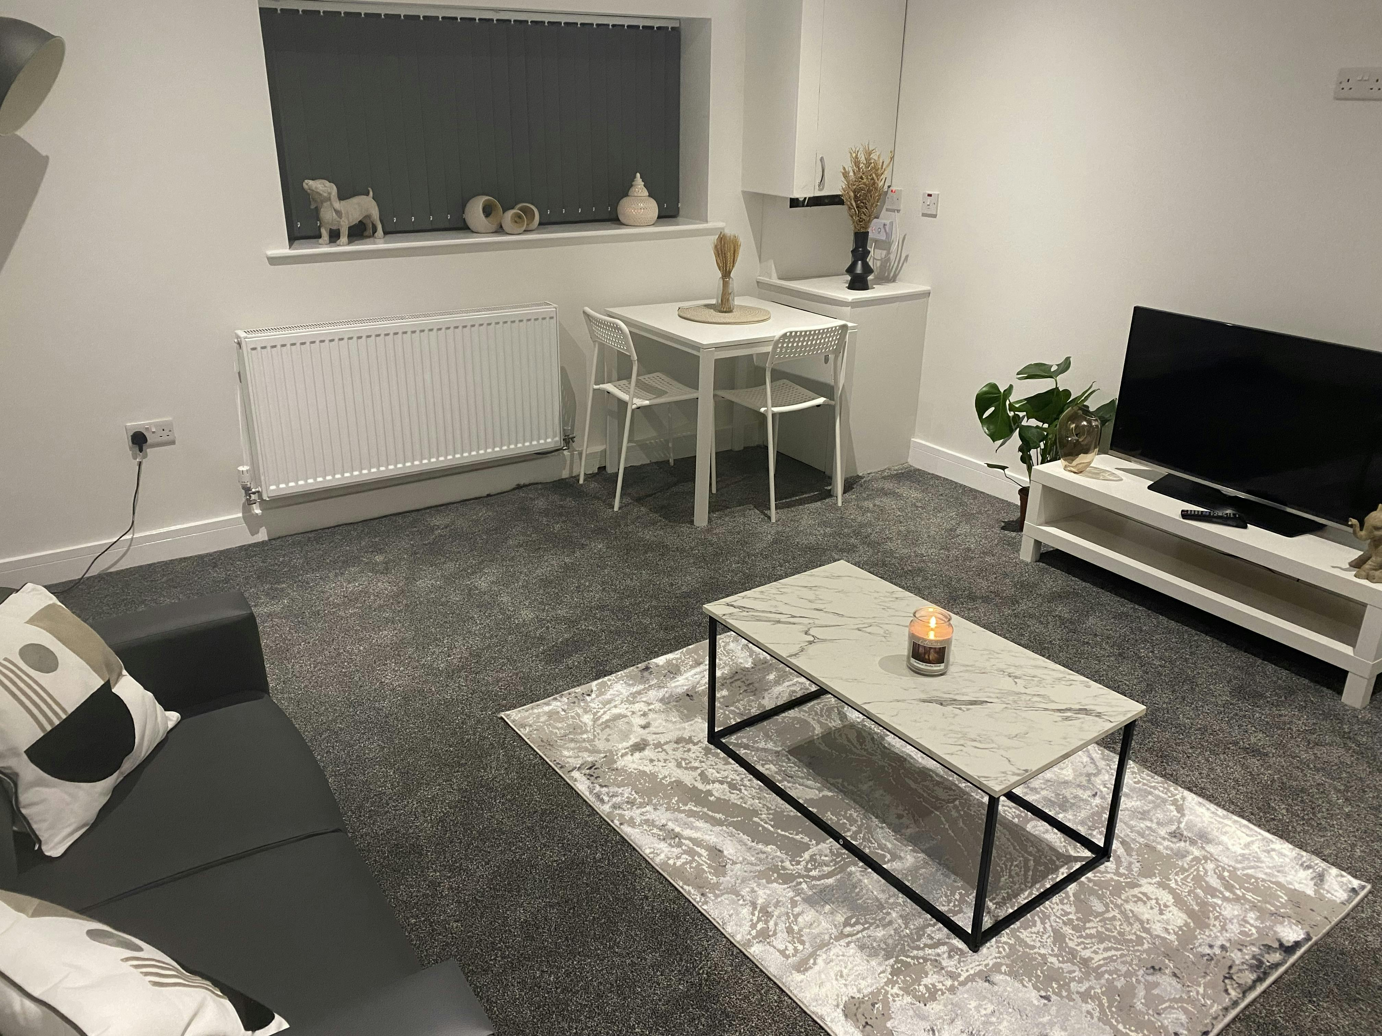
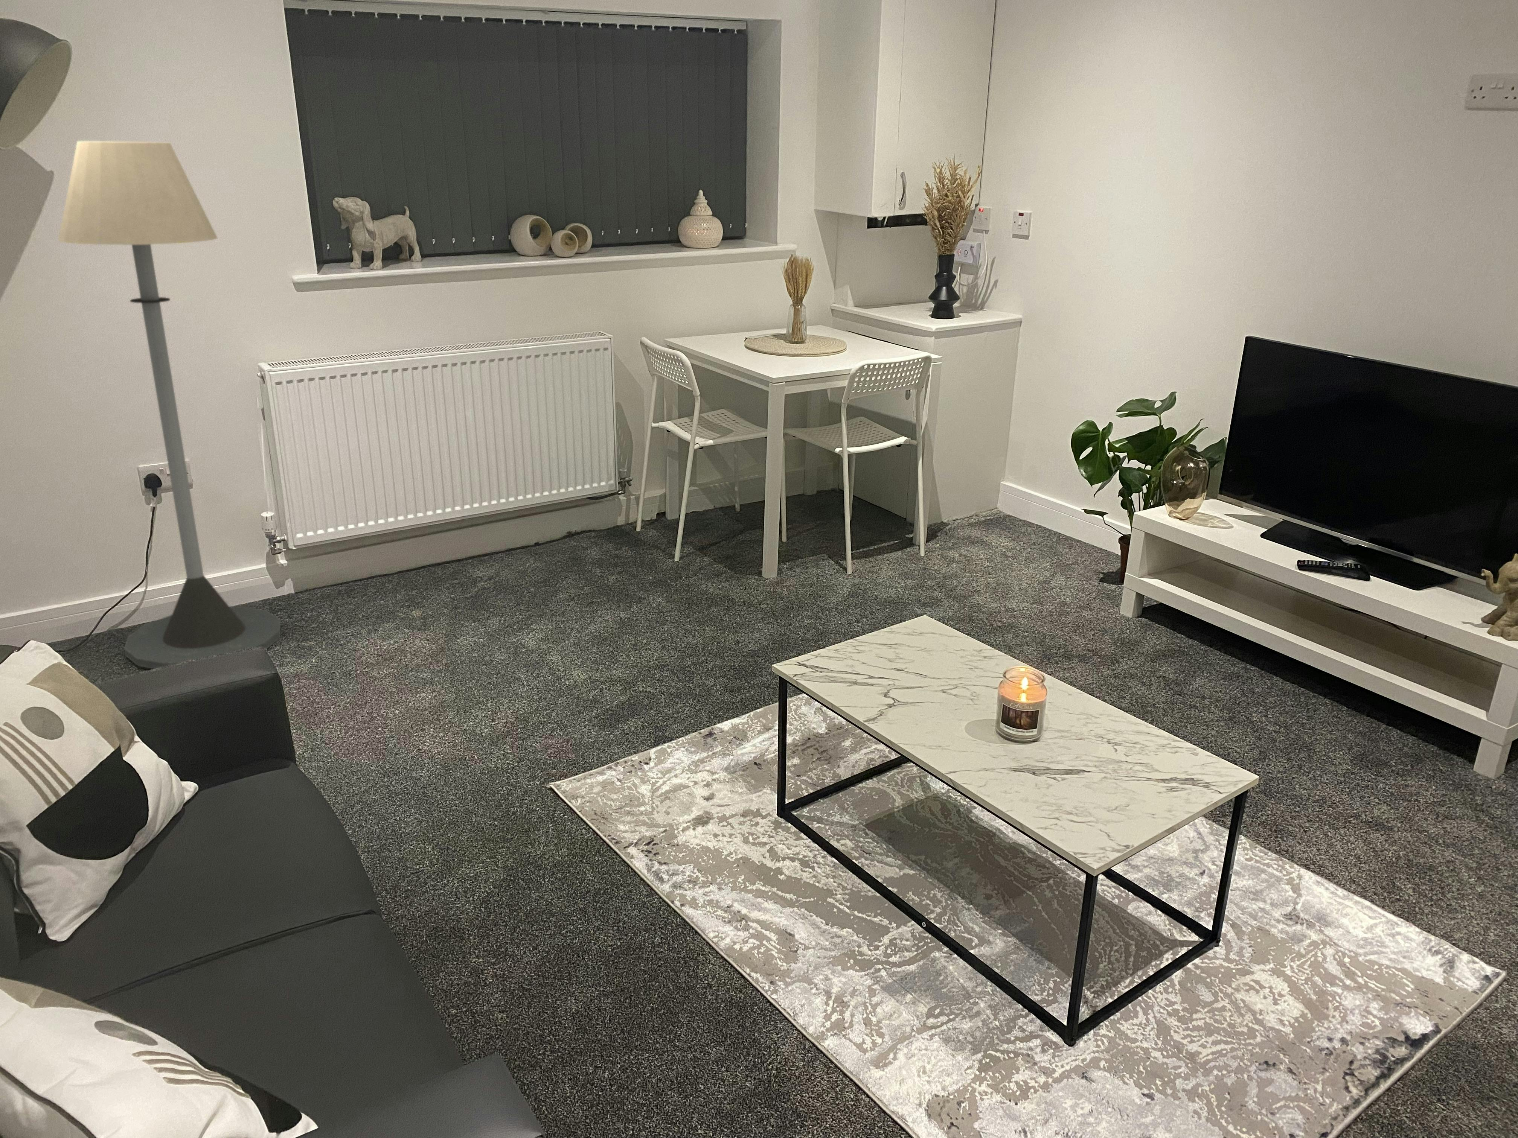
+ floor lamp (167, 410)
